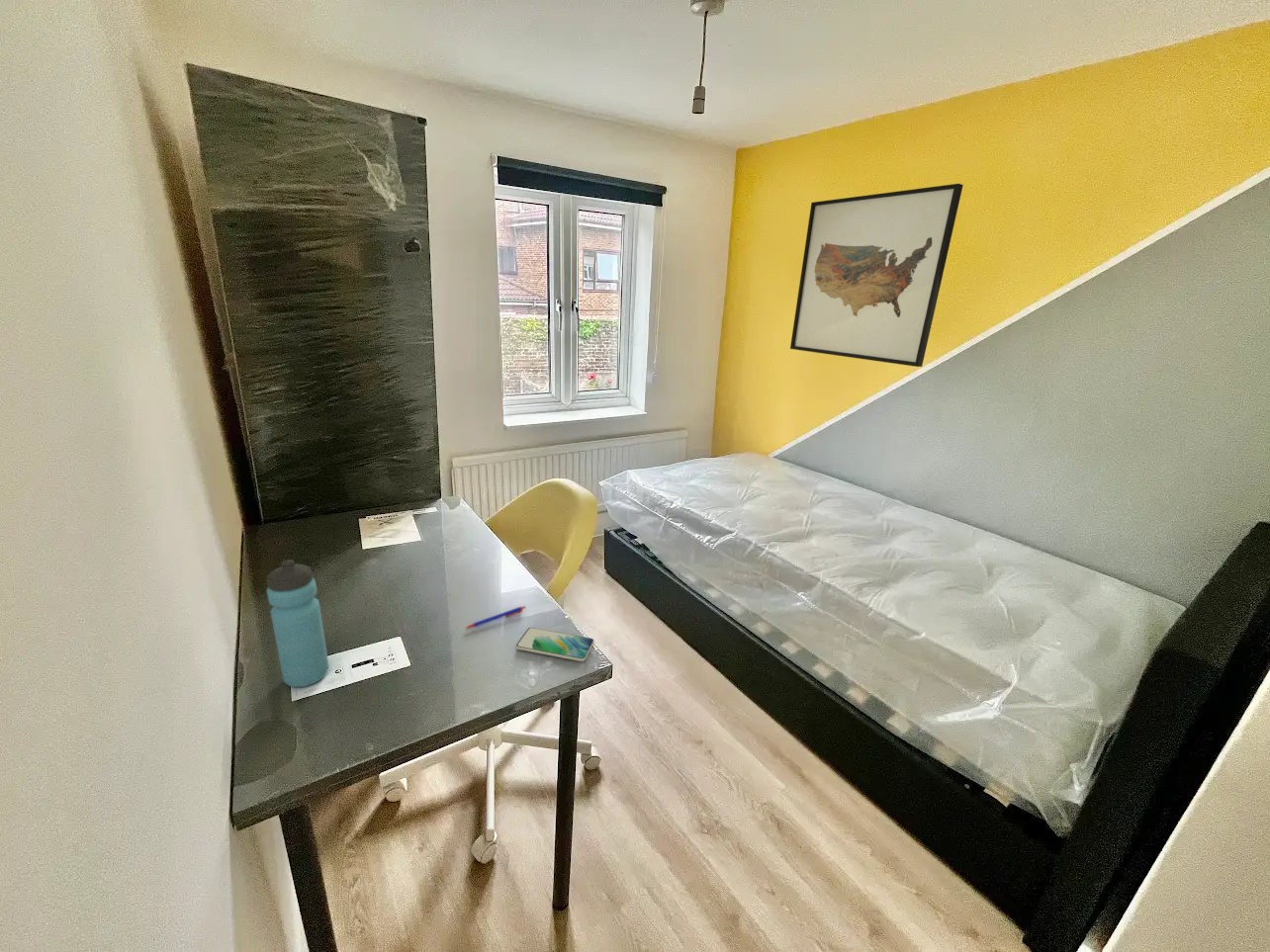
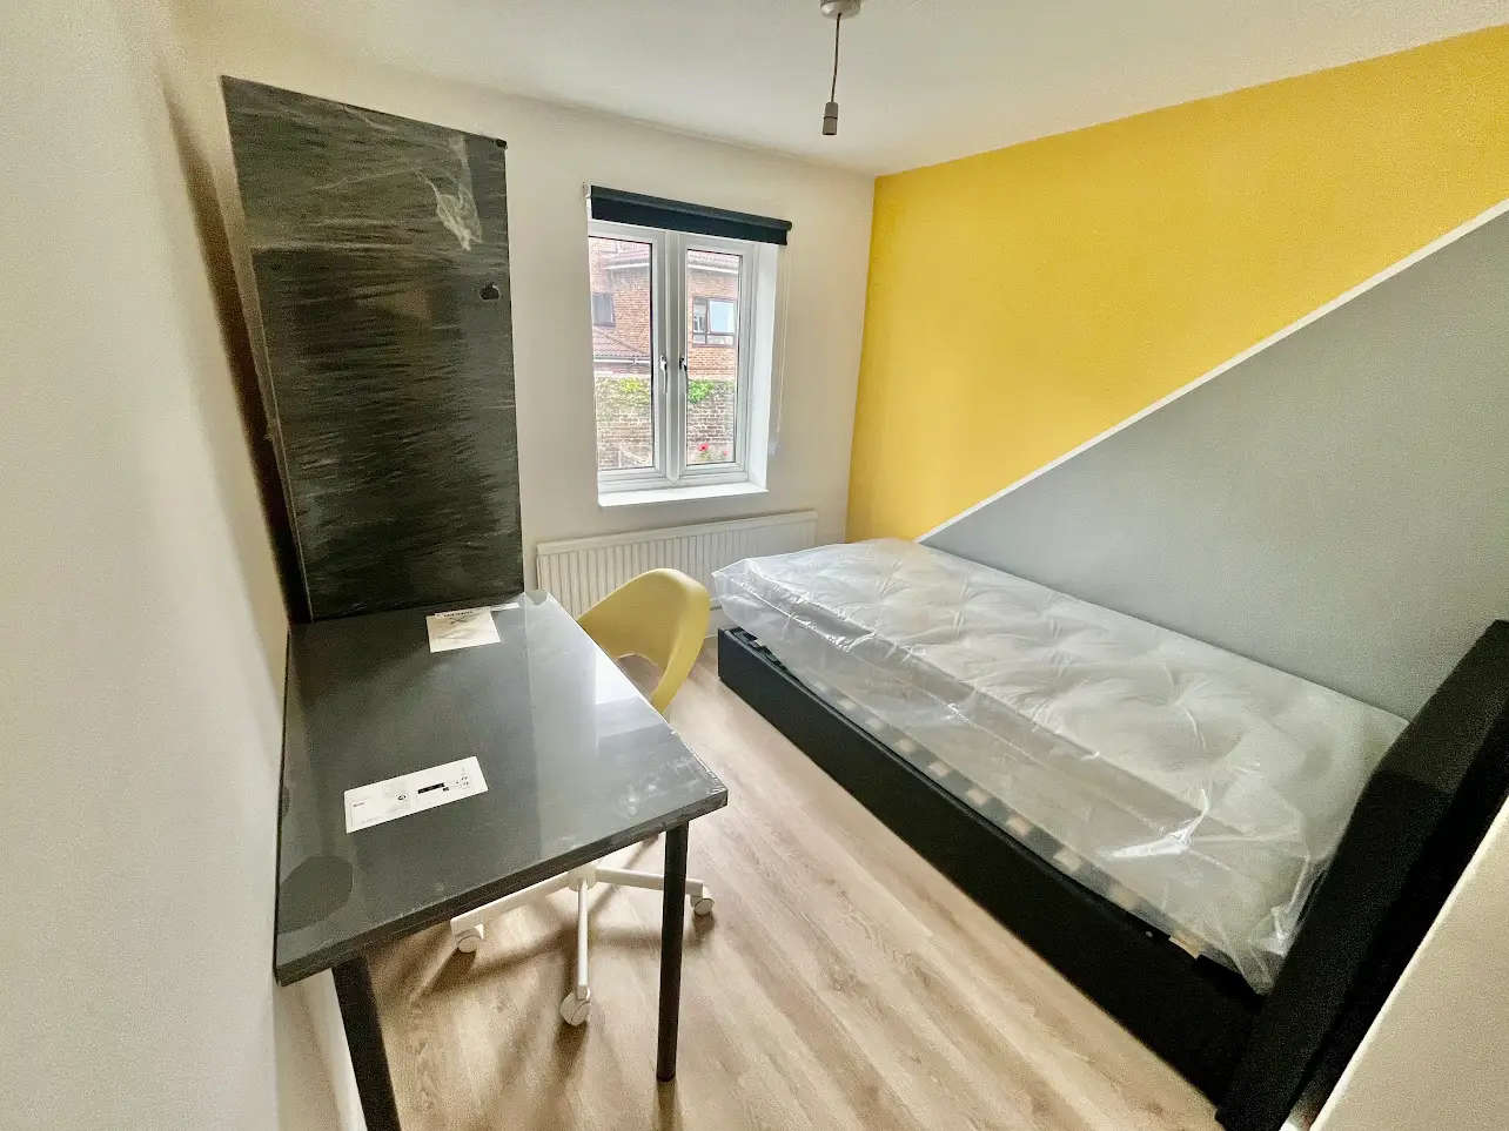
- water bottle (297, 621)
- wall art (862, 279)
- smartphone (555, 644)
- pen (496, 617)
